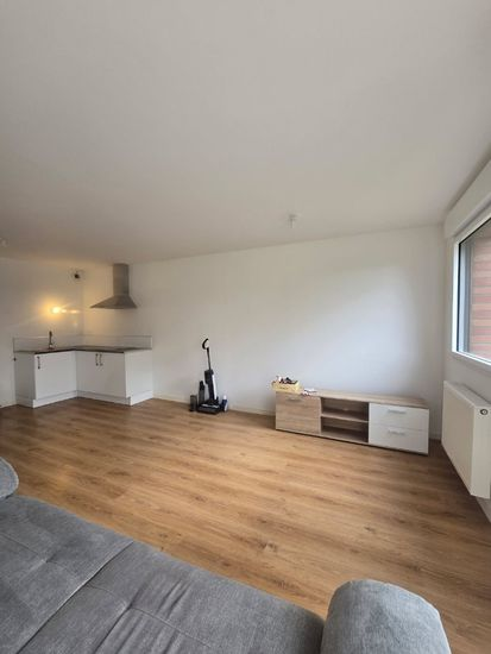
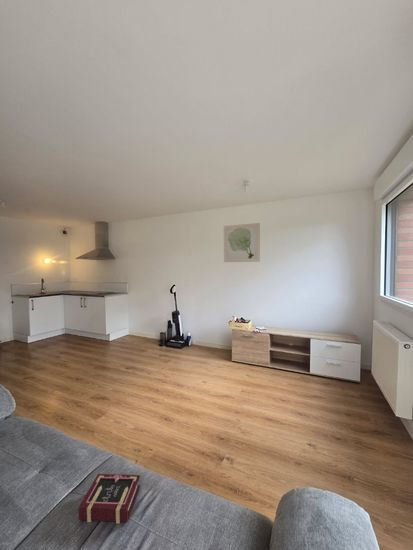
+ wall art (241, 243)
+ book (111, 496)
